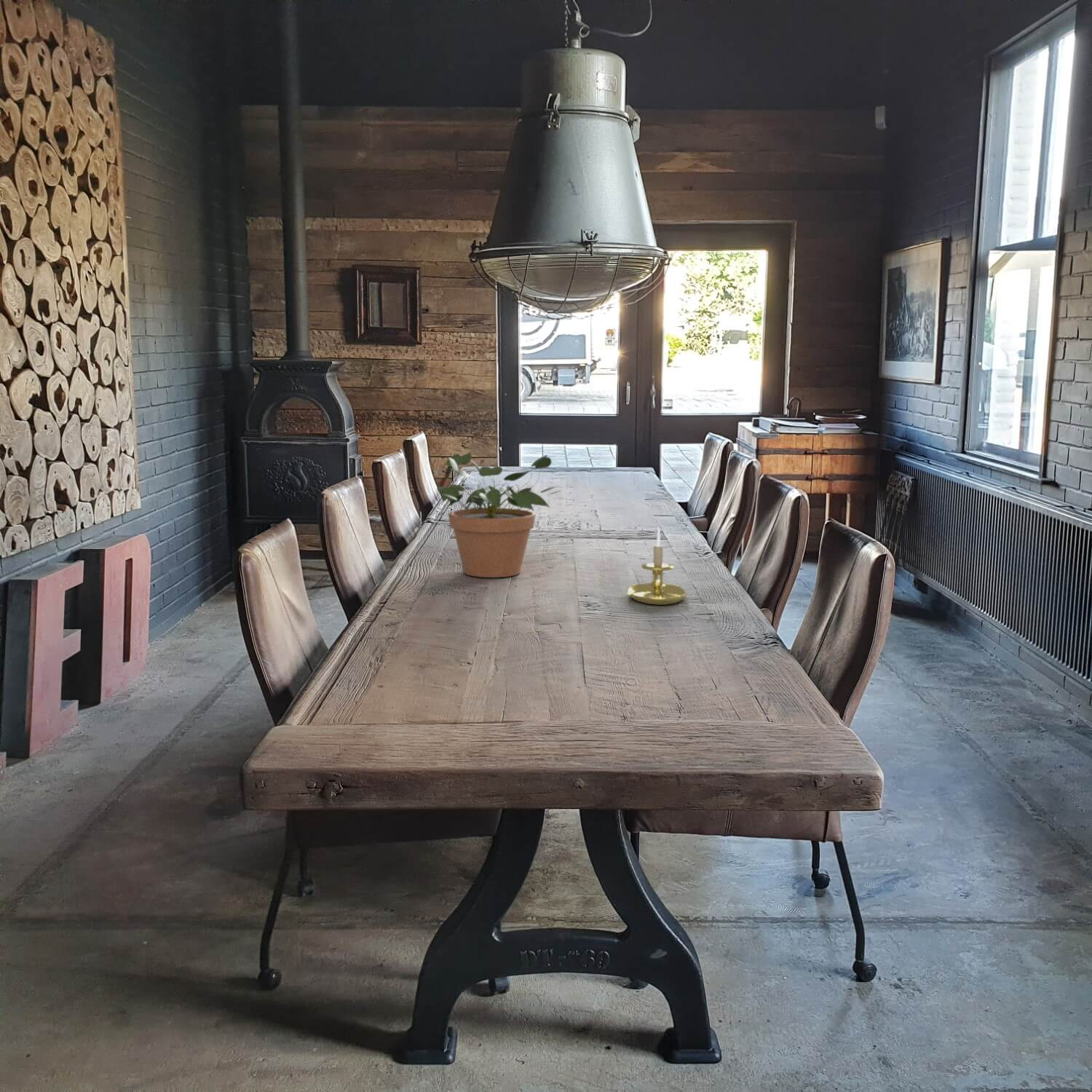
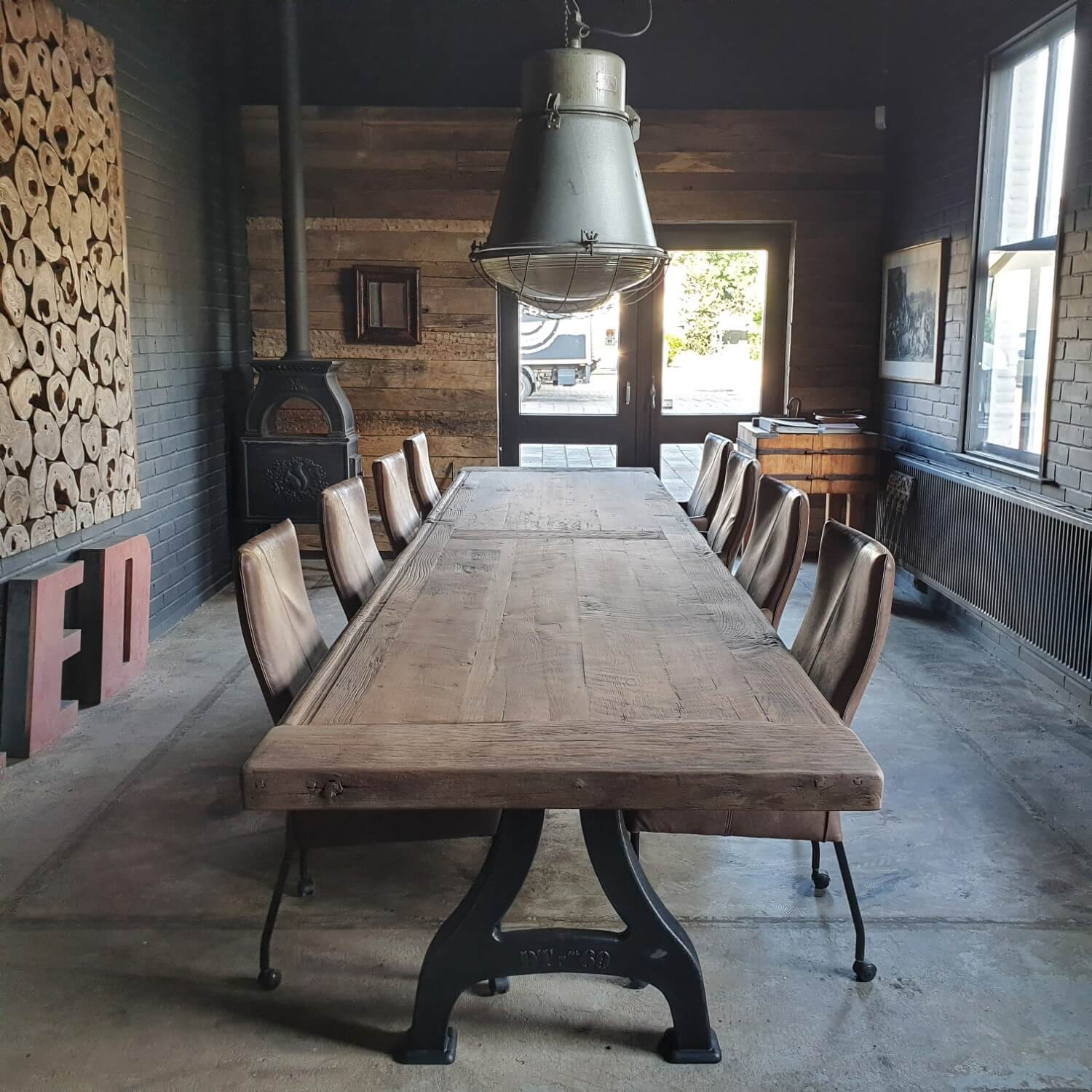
- potted plant (501, 513)
- candle holder (658, 563)
